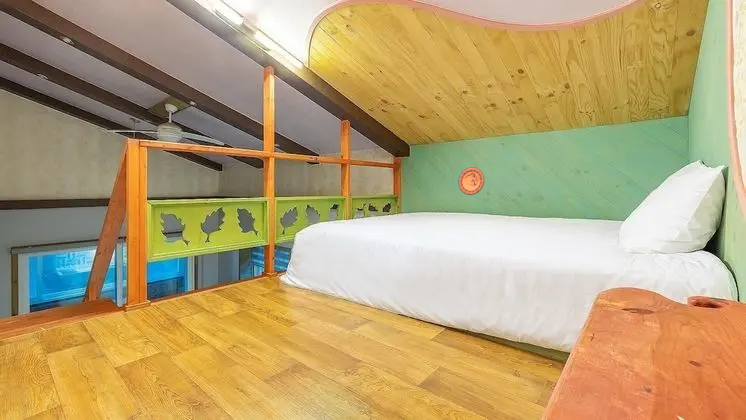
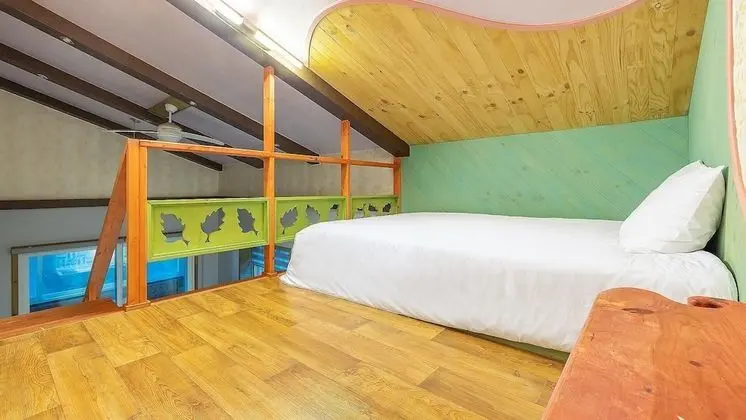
- decorative plate (471, 181)
